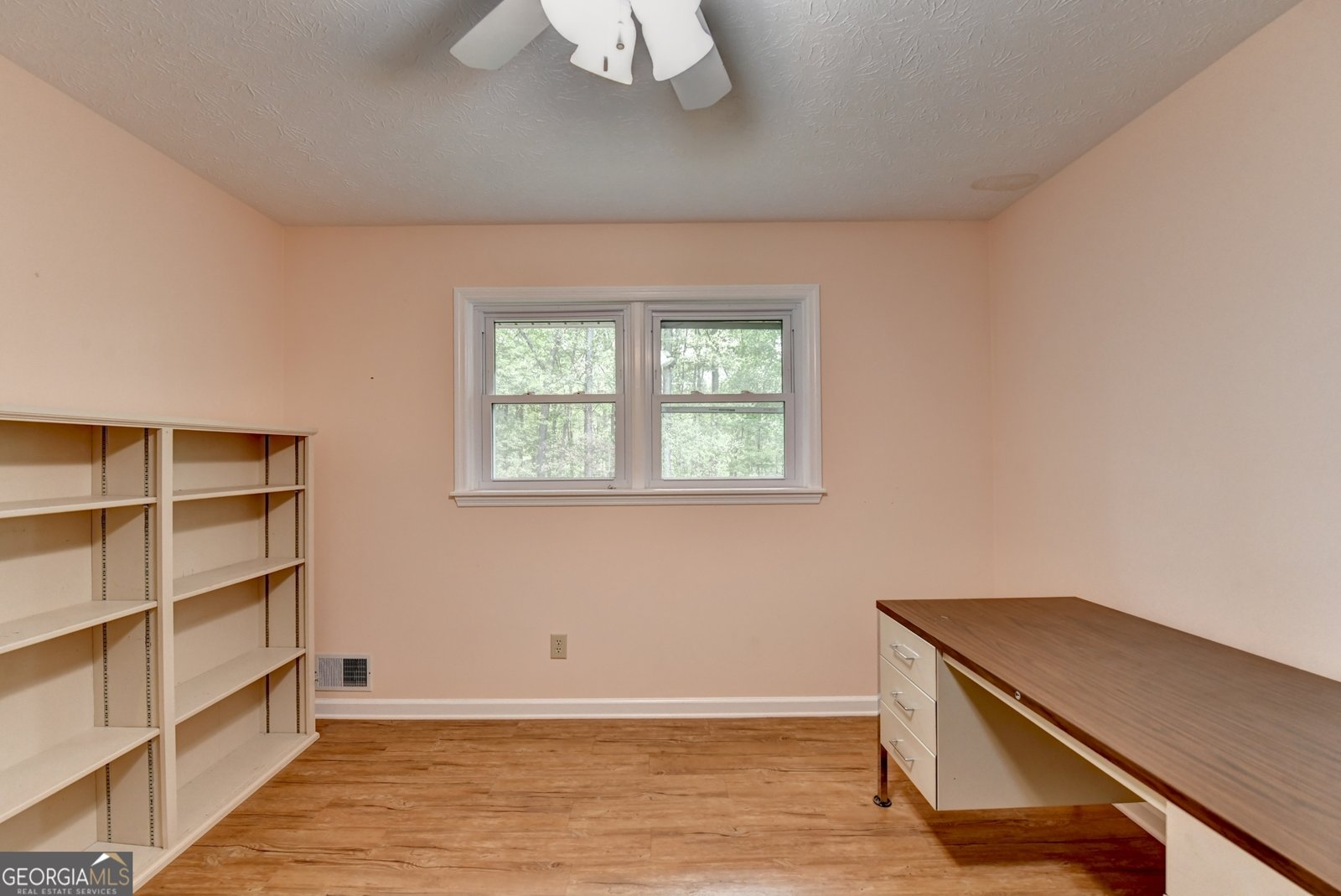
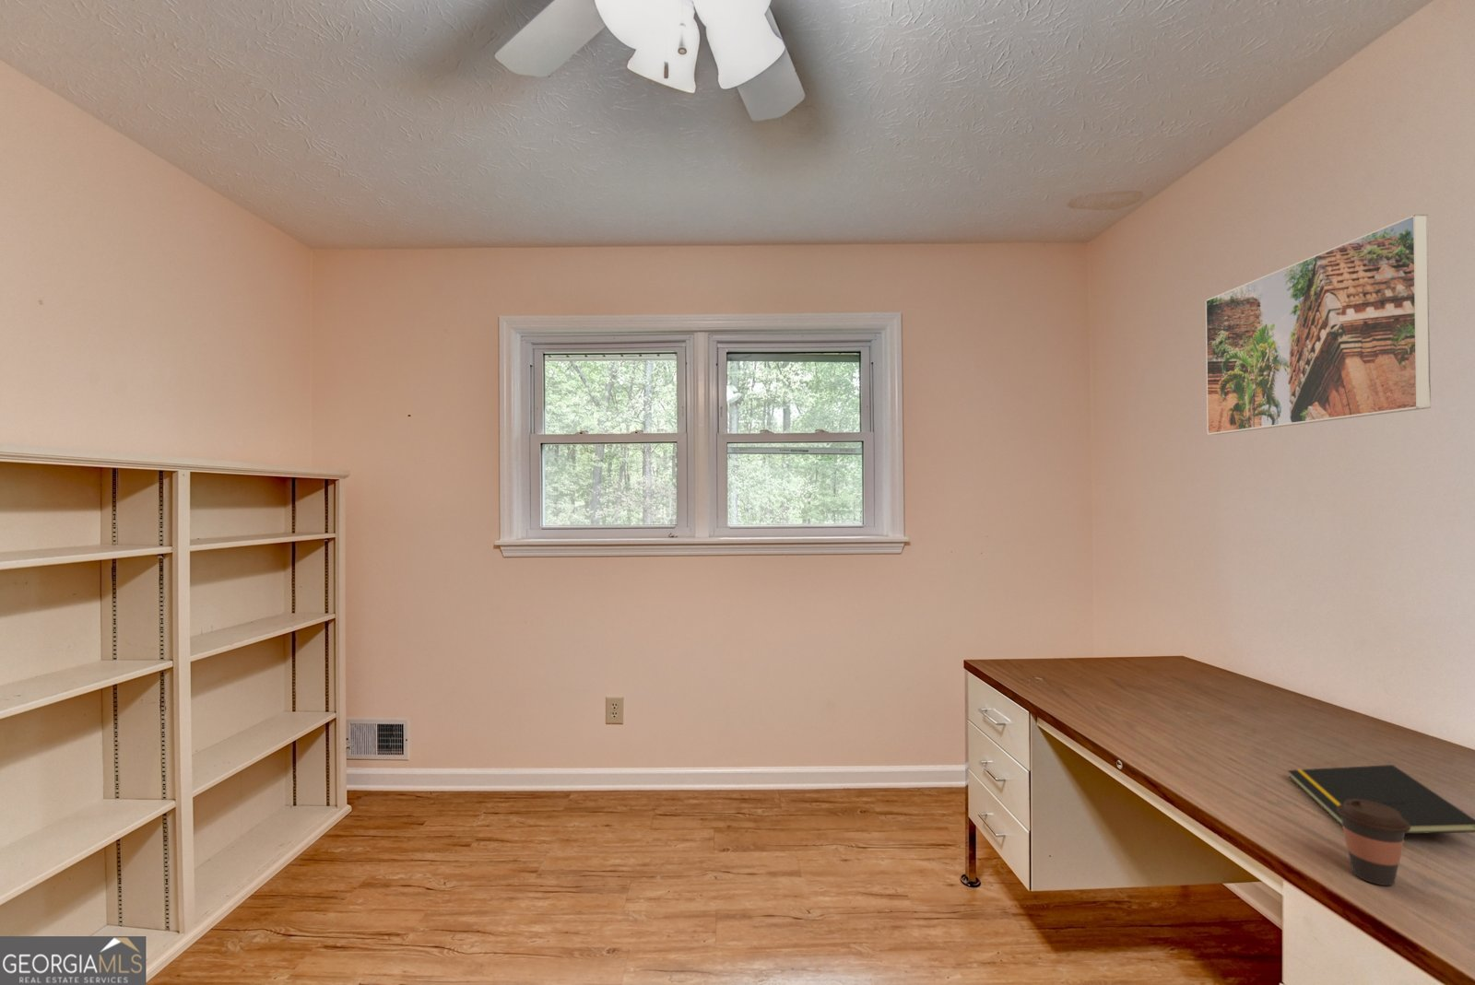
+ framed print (1297, 344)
+ coffee cup (1372, 842)
+ notepad (1374, 797)
